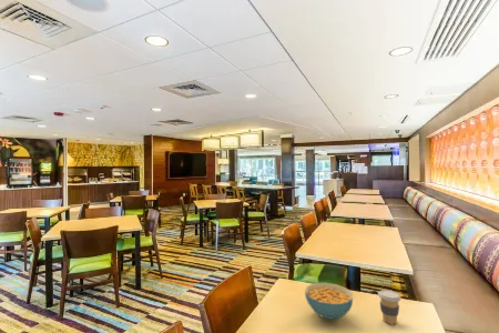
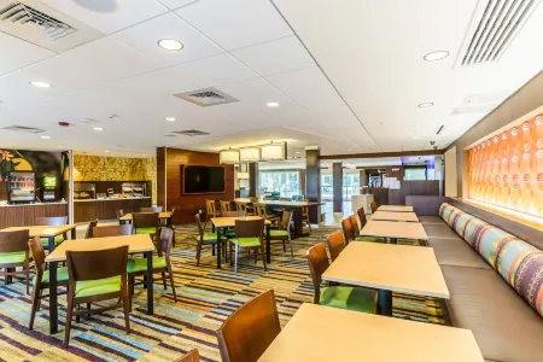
- cereal bowl (328, 303)
- coffee cup (389, 306)
